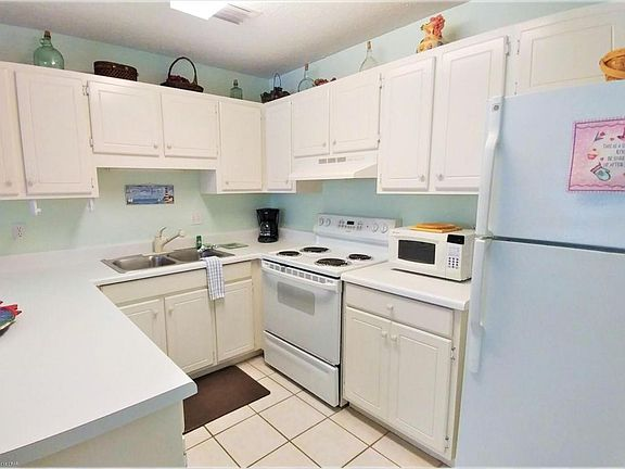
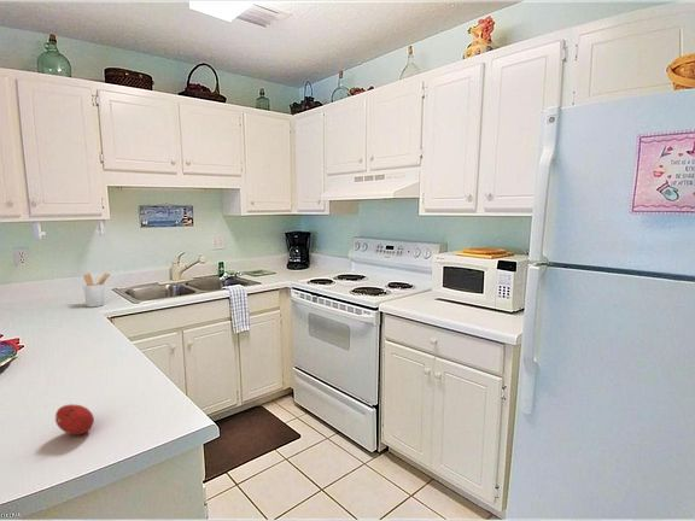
+ utensil holder (98, 288)
+ fruit (75, 418)
